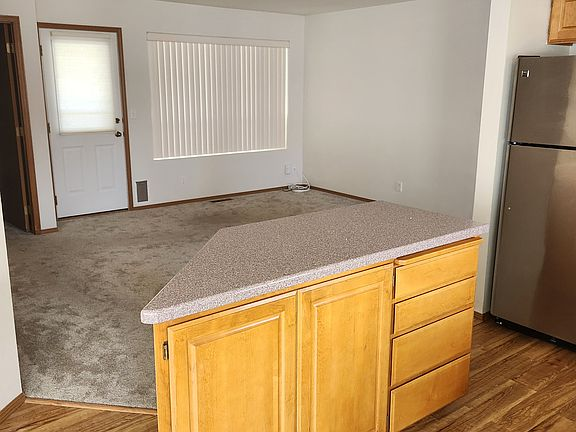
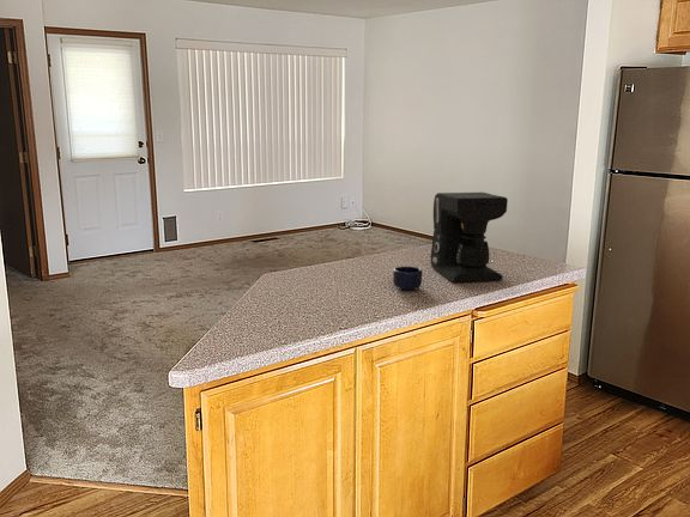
+ mug (408, 279)
+ coffee maker (467, 235)
